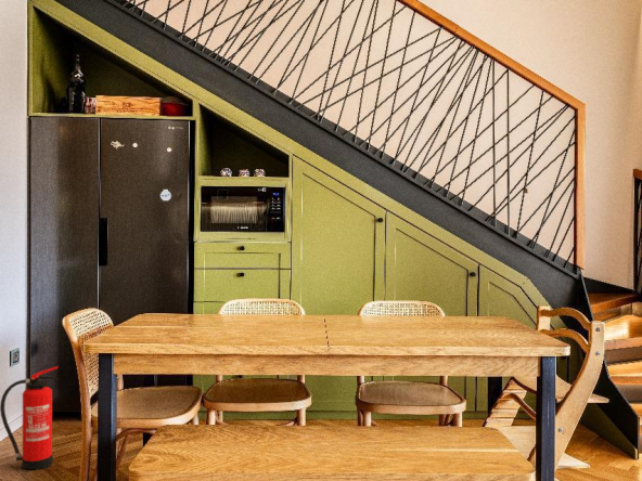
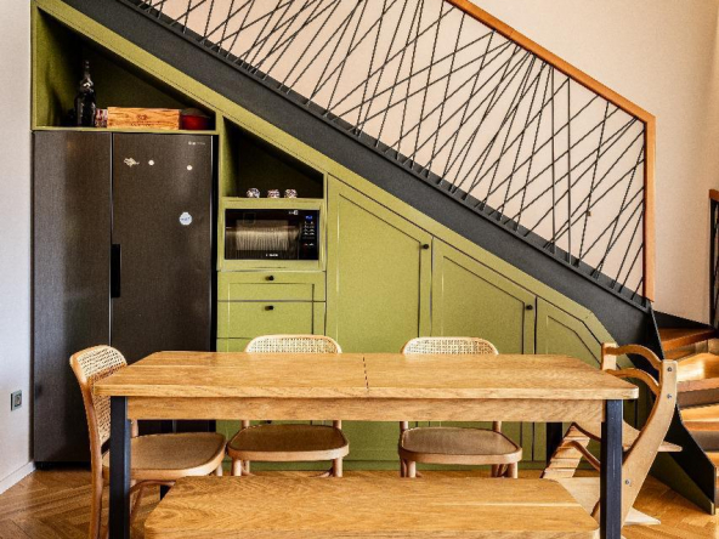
- fire extinguisher (29, 417)
